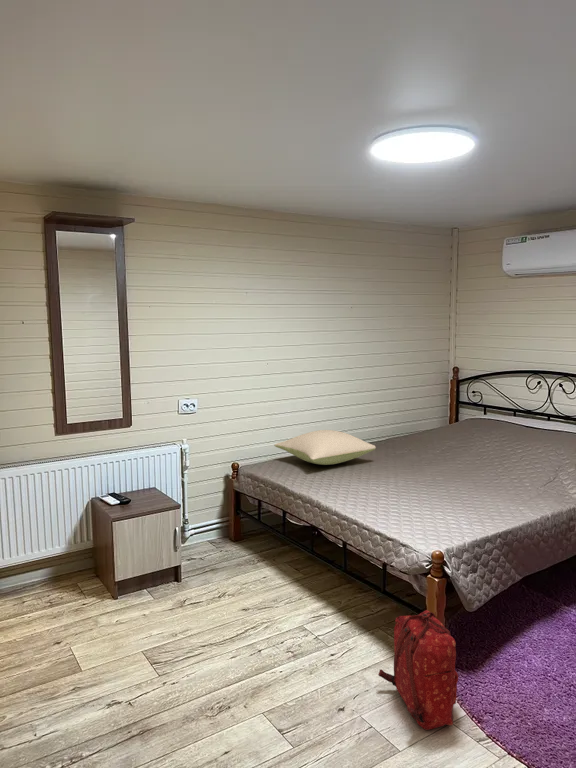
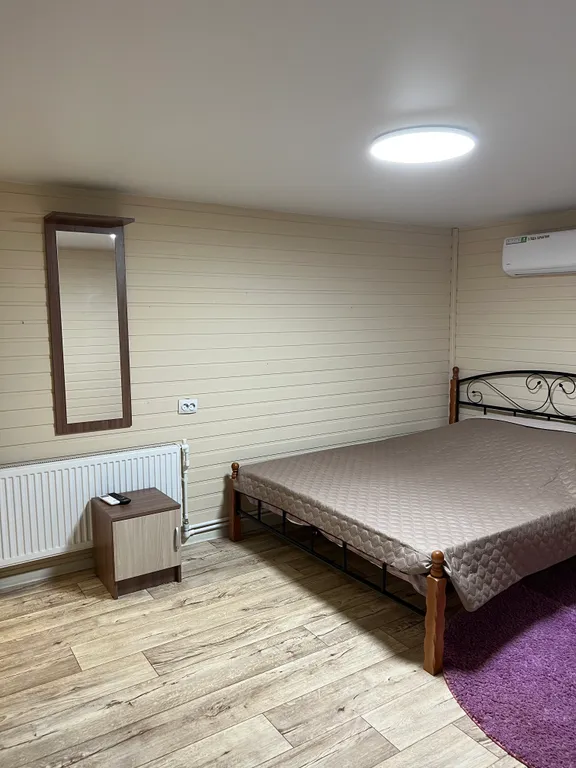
- pillow (323, 446)
- backpack (419, 663)
